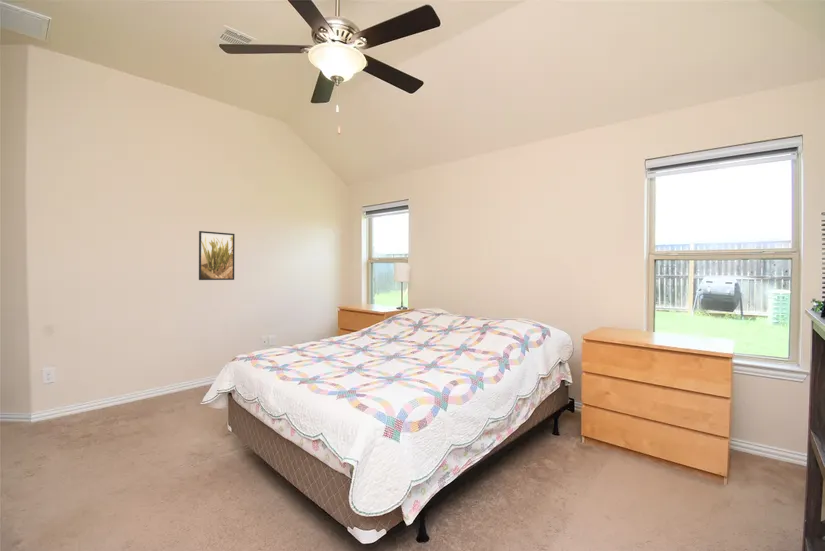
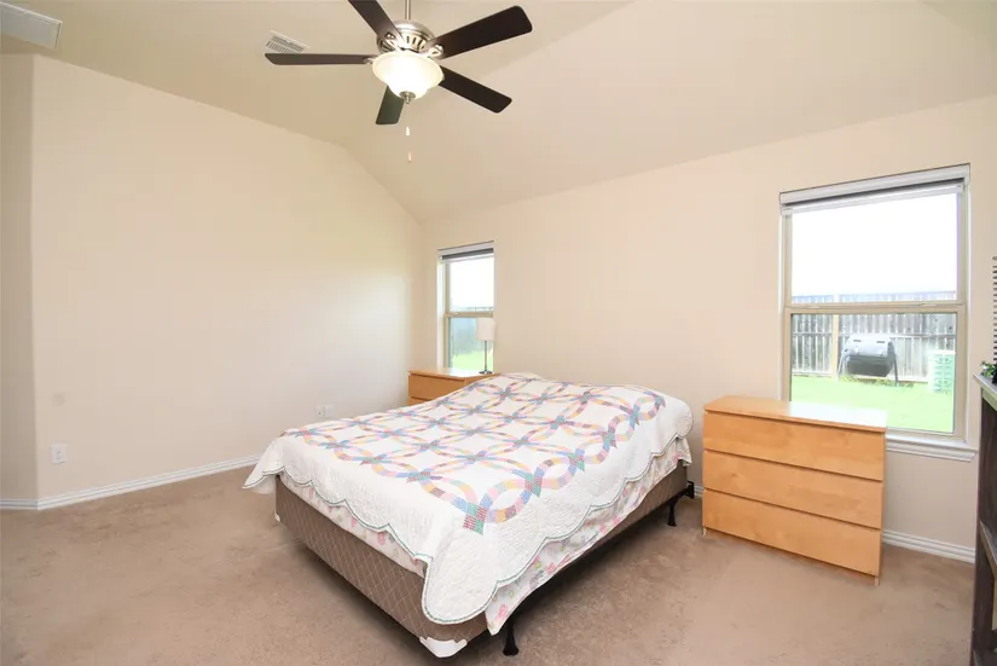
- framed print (217, 256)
